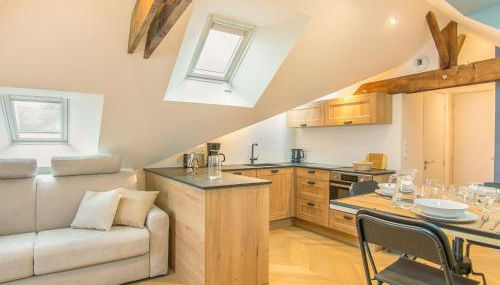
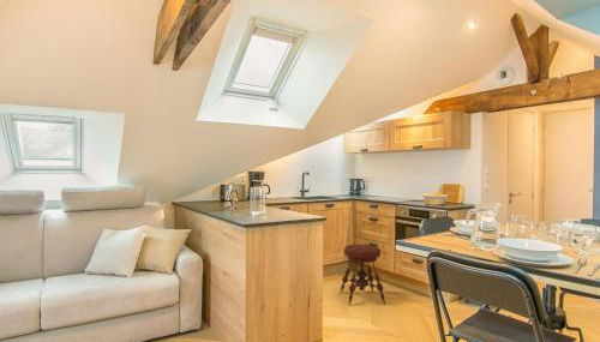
+ stool (361, 271)
